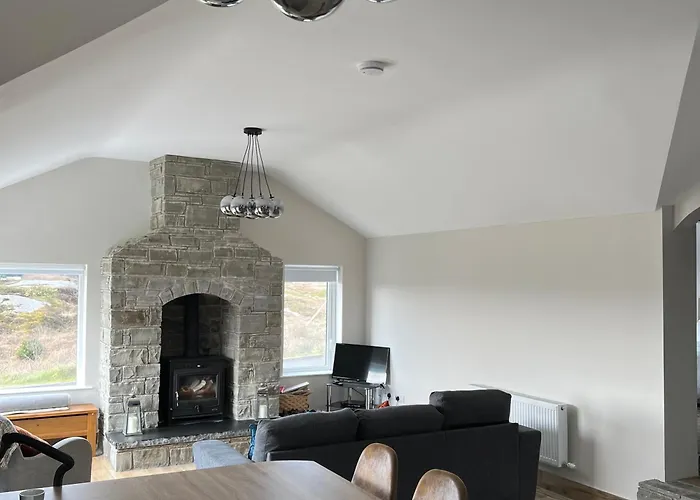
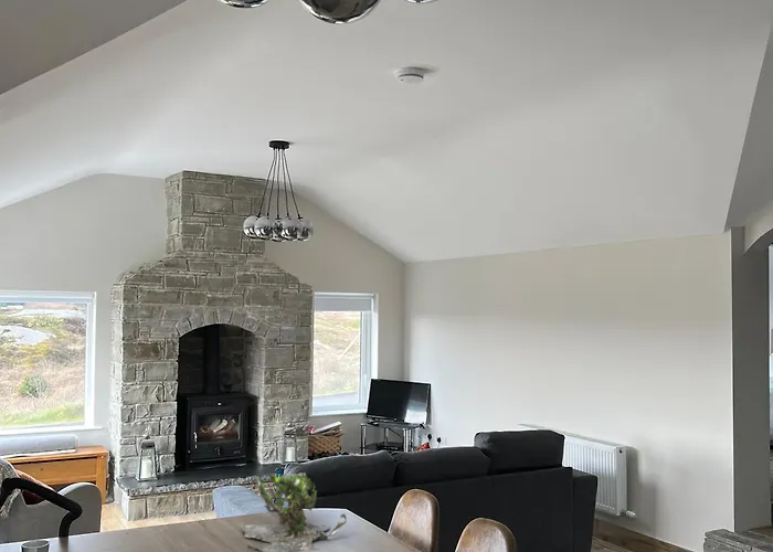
+ plant (293, 505)
